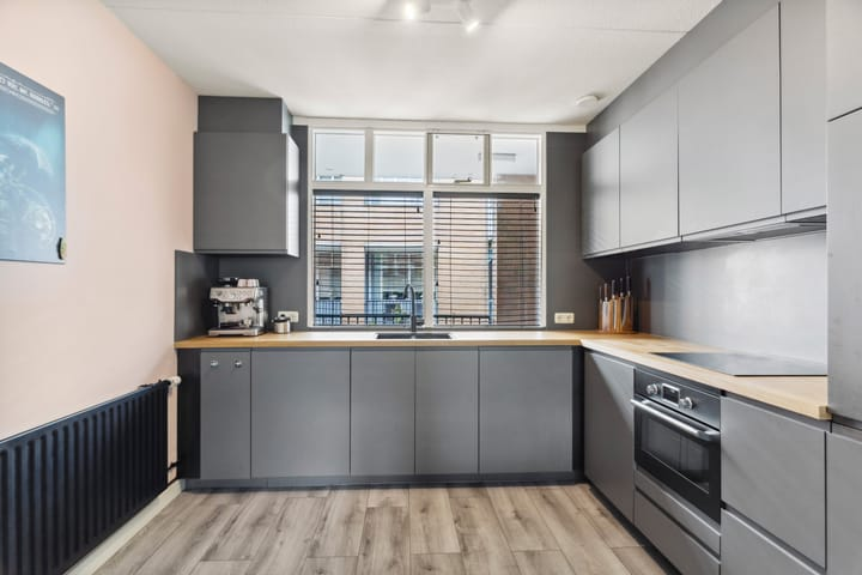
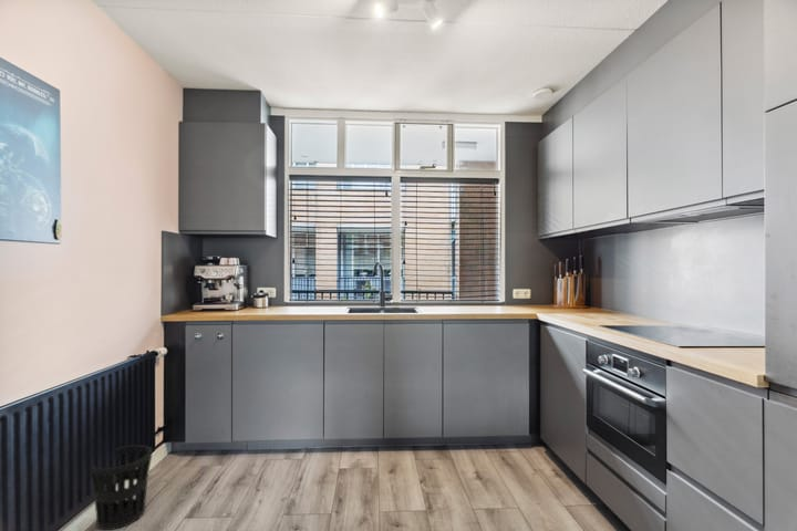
+ wastebasket (121, 486)
